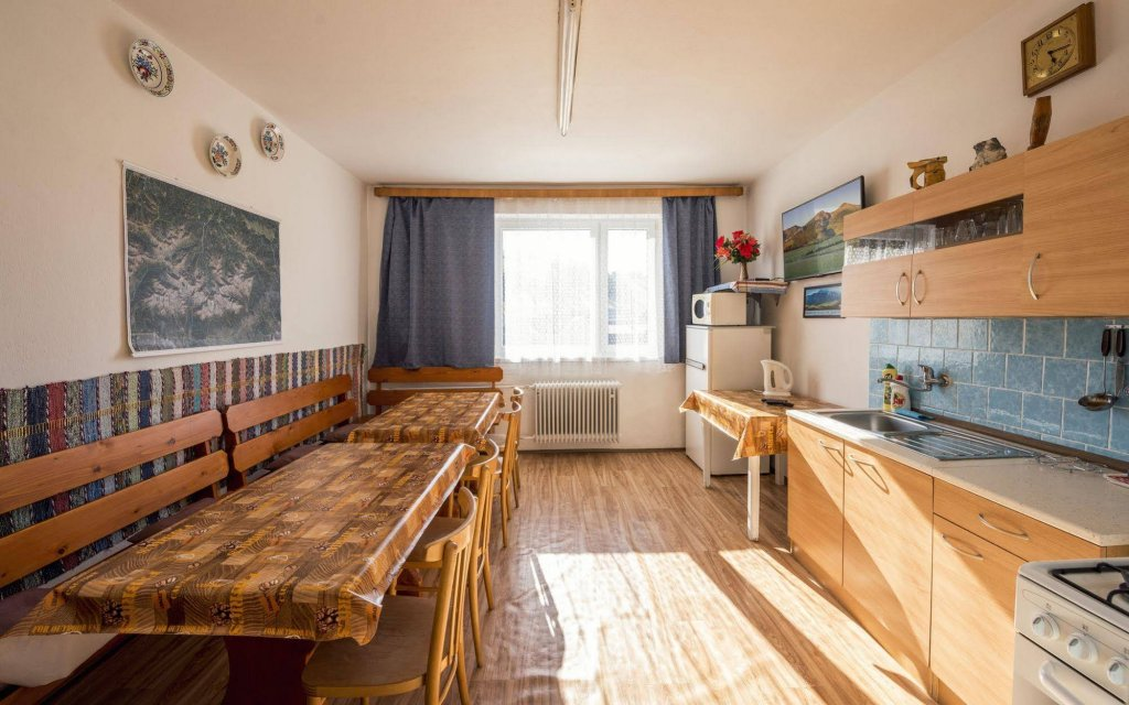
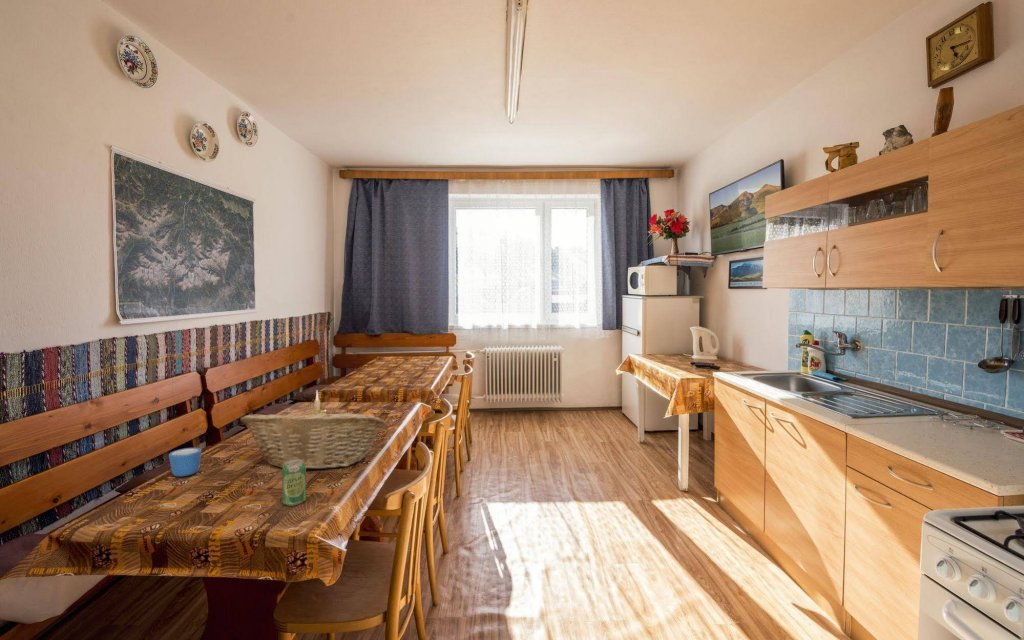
+ candle holder (314, 409)
+ beverage can (294, 481)
+ fruit basket (316, 431)
+ mug (188, 461)
